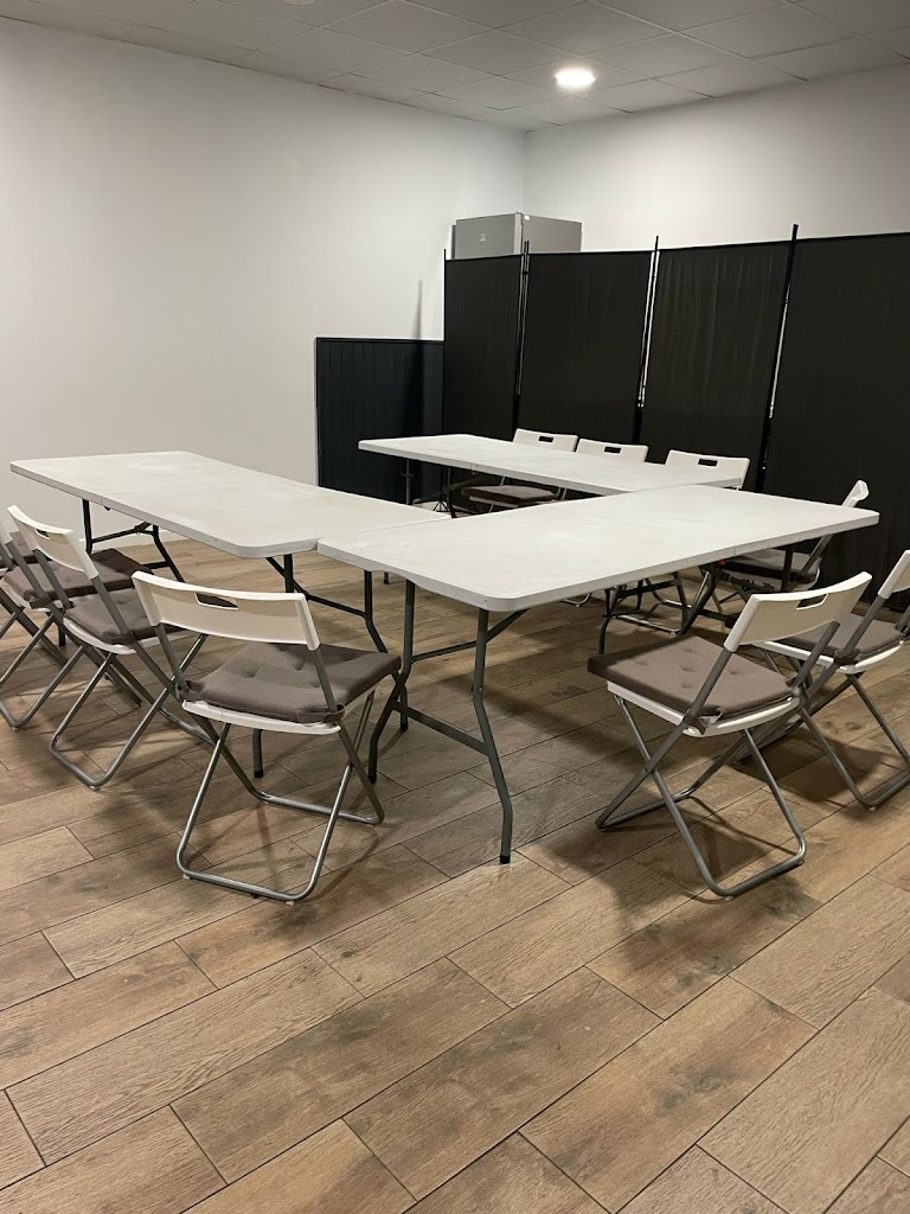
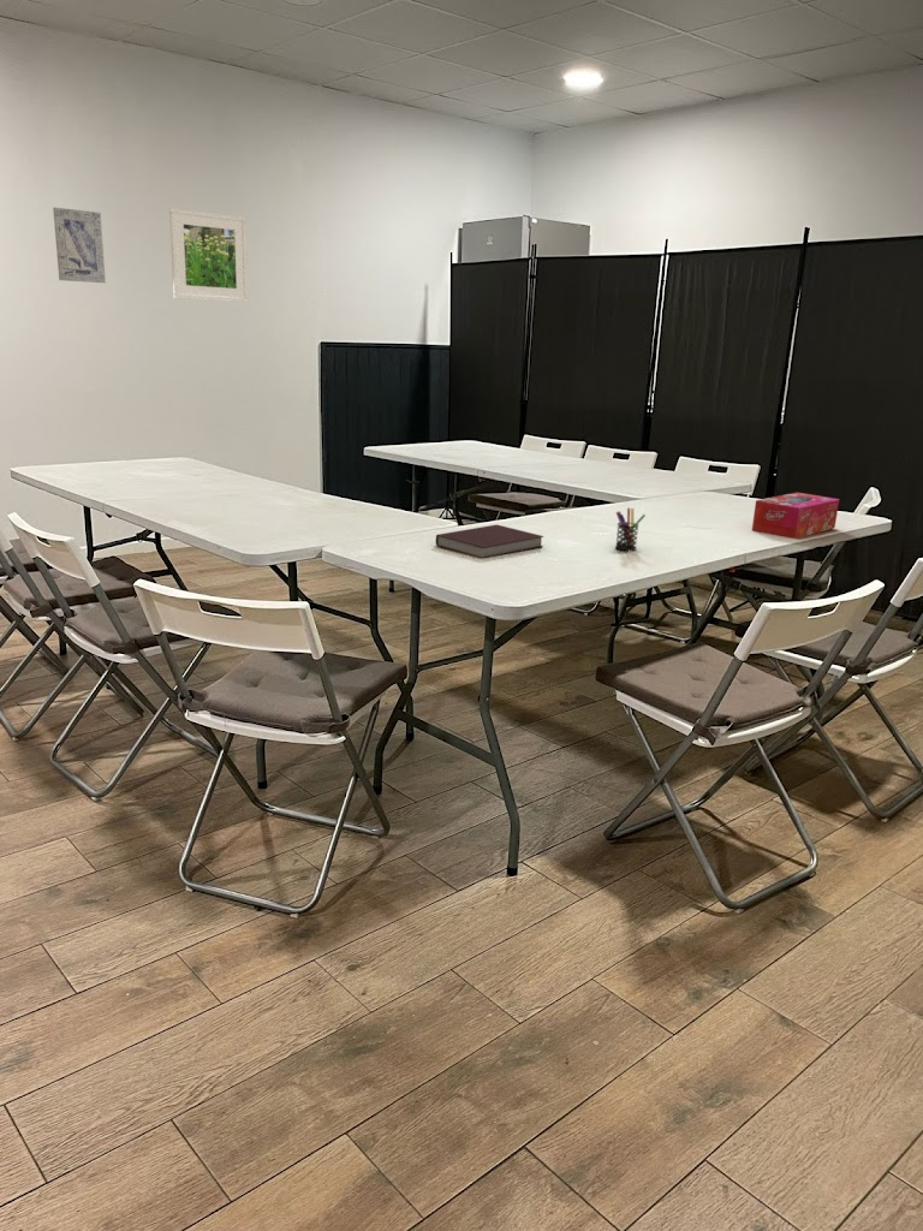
+ notebook (489, 540)
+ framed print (209, 257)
+ tissue box (796, 515)
+ wall art (79, 245)
+ pen holder (630, 528)
